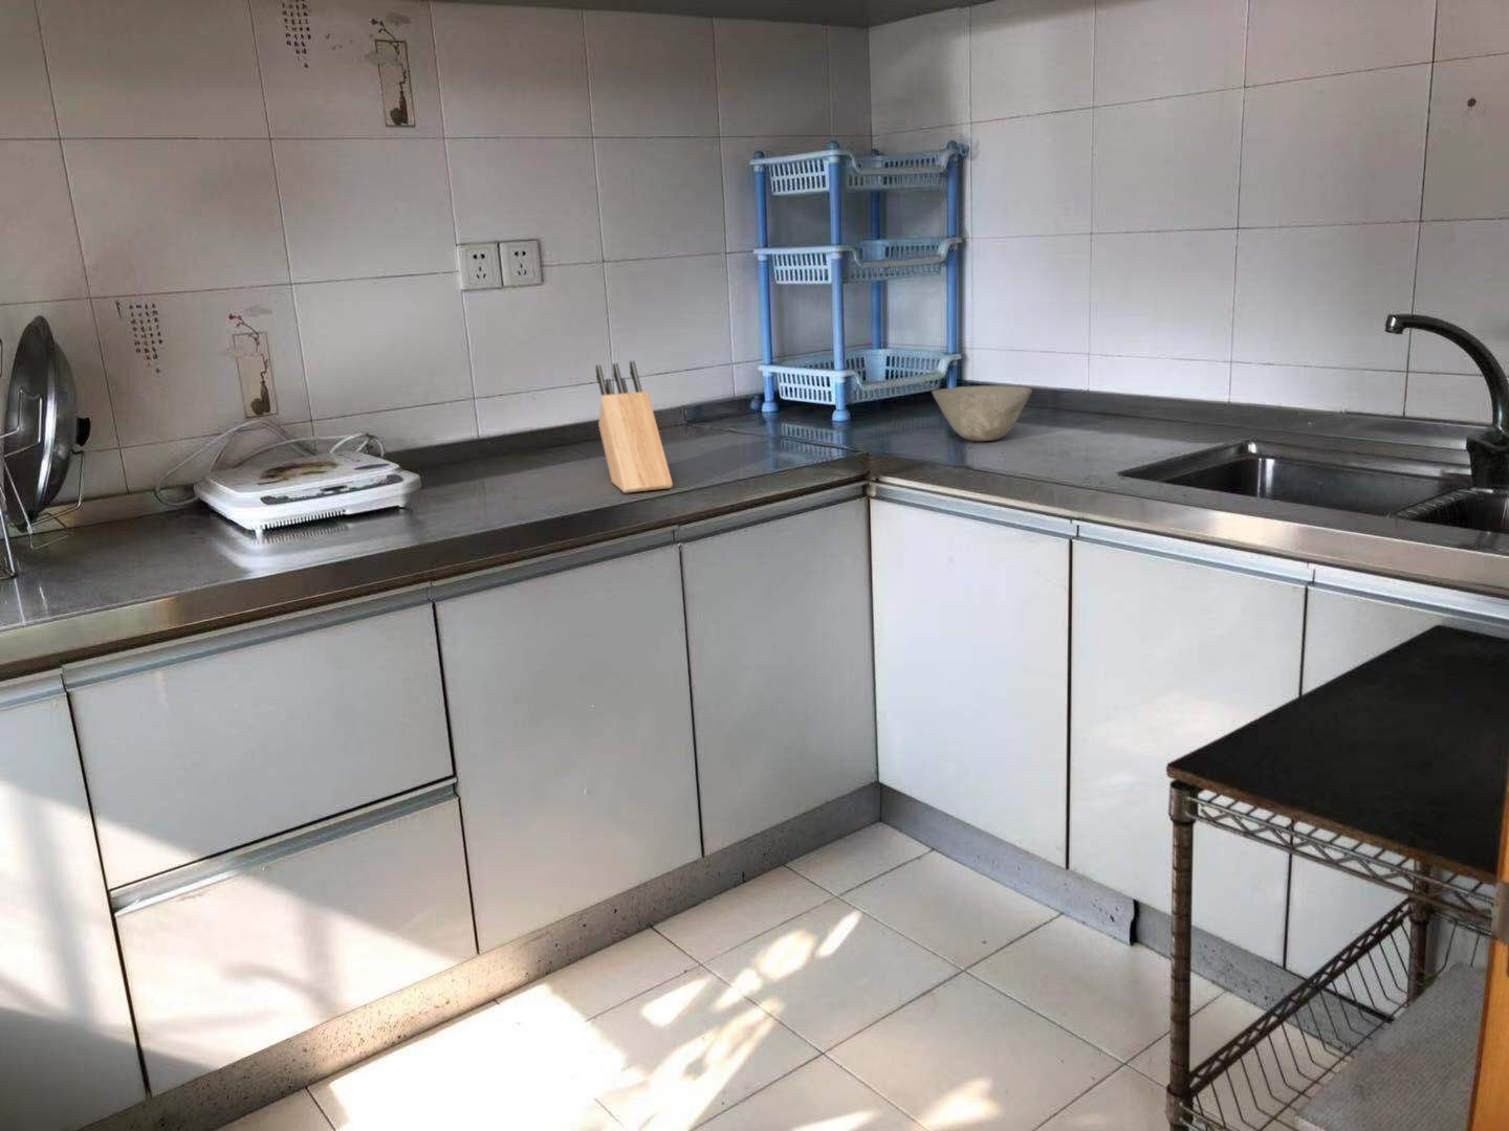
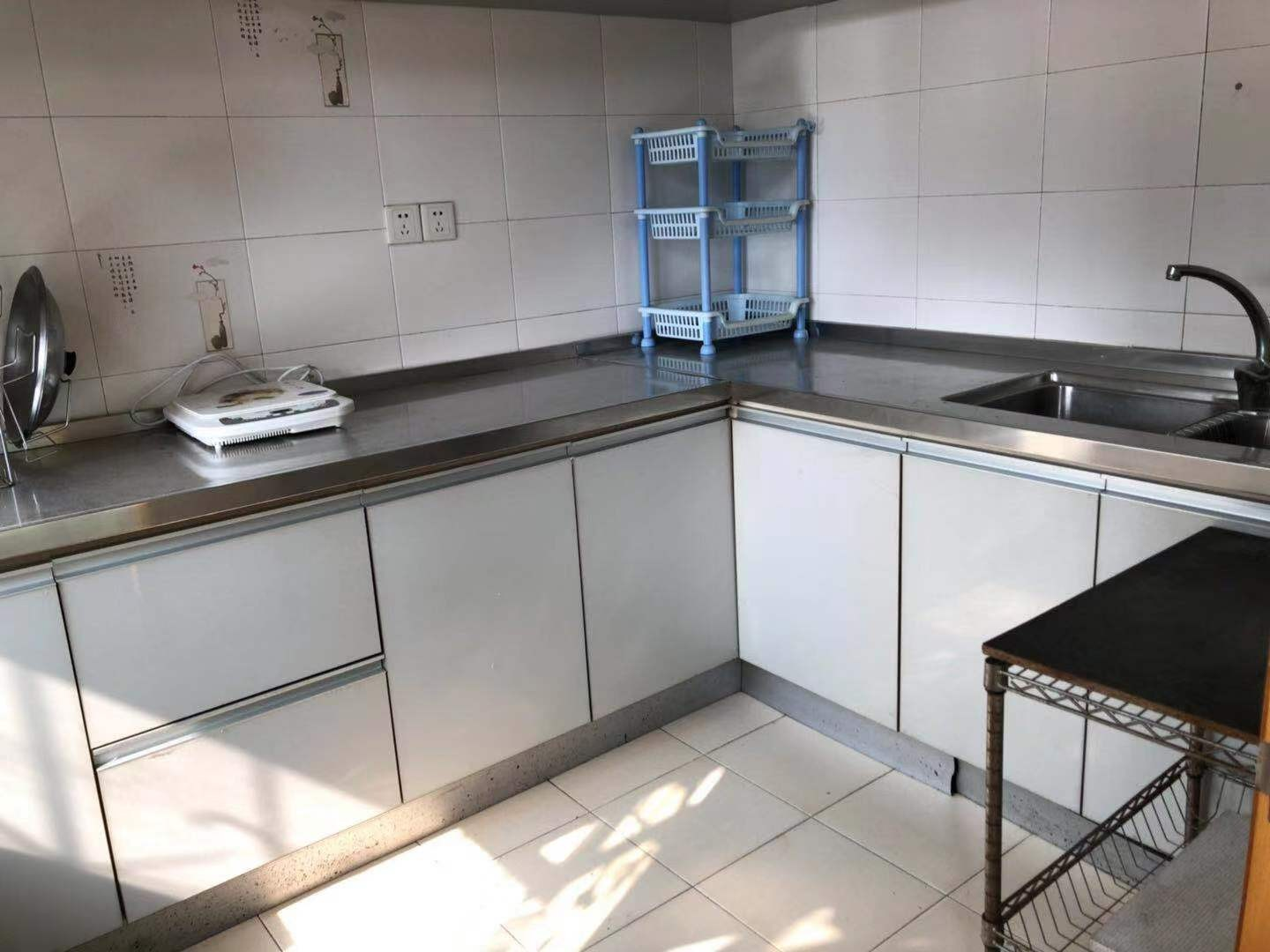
- knife block (630, 423)
- bowl (981, 413)
